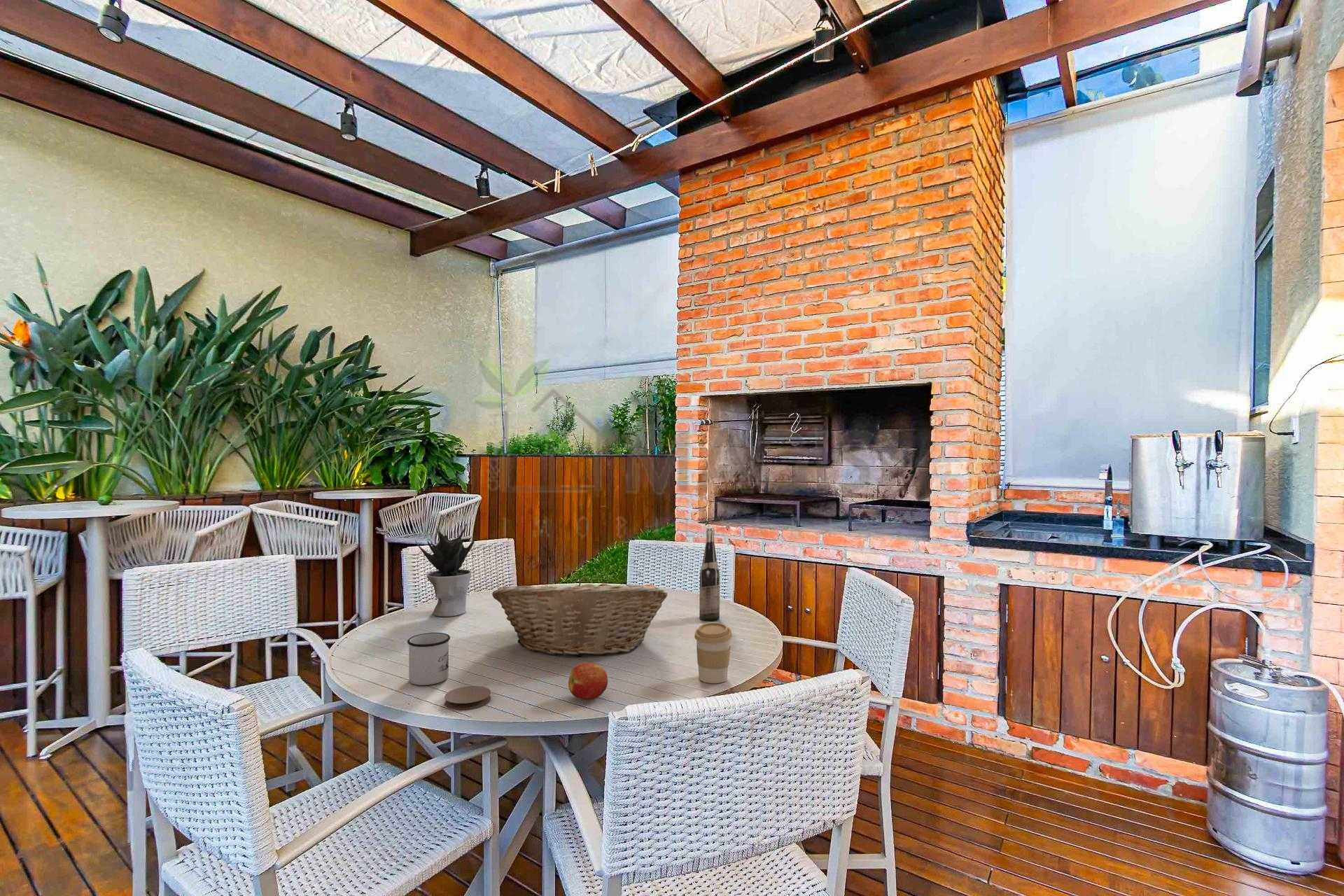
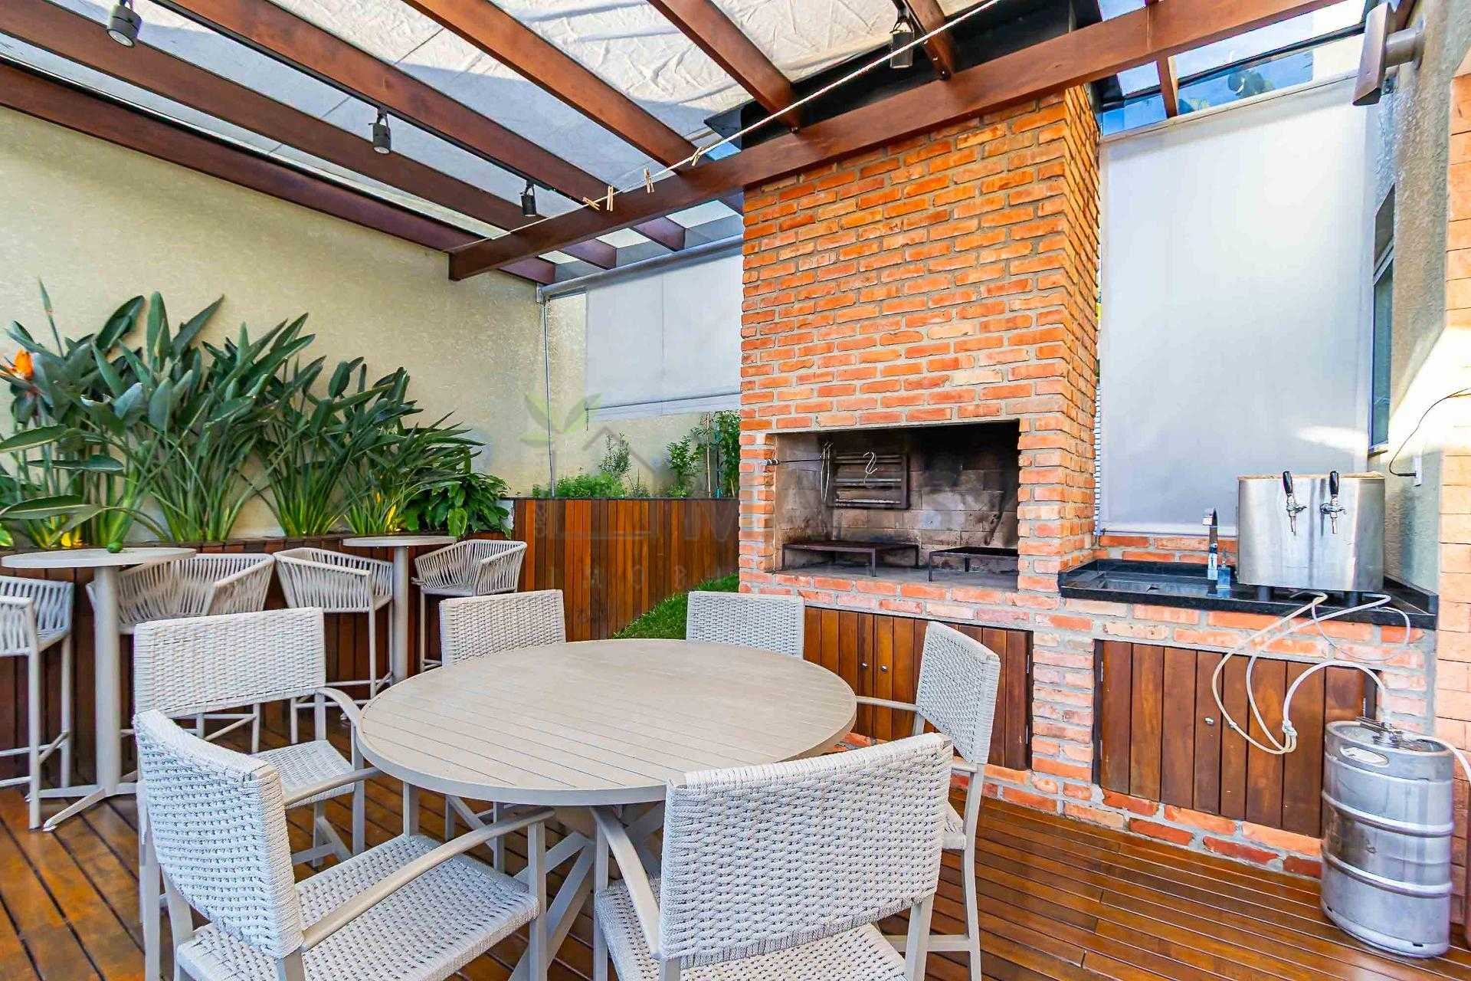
- apple (588, 680)
- coaster (468, 697)
- fruit basket (580, 608)
- potted plant (447, 568)
- mug (430, 656)
- coffee cup (713, 652)
- wine bottle (710, 573)
